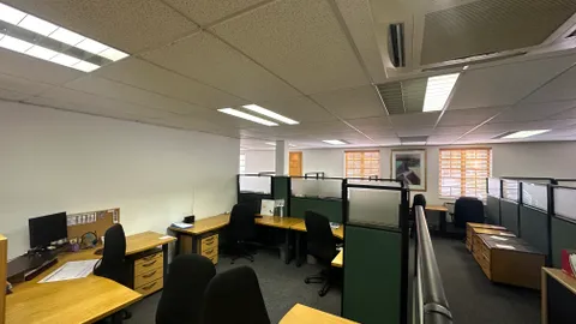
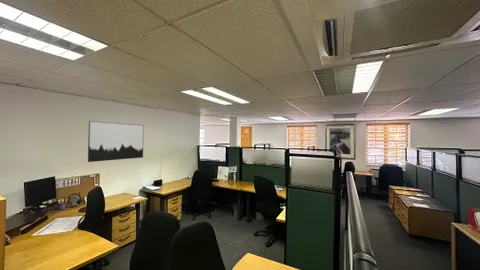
+ wall art (119, 141)
